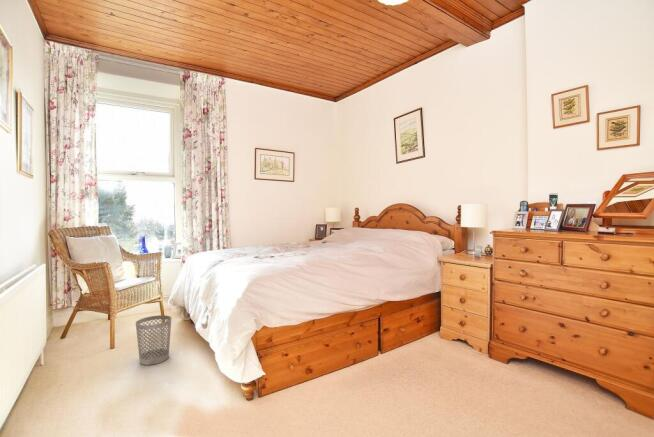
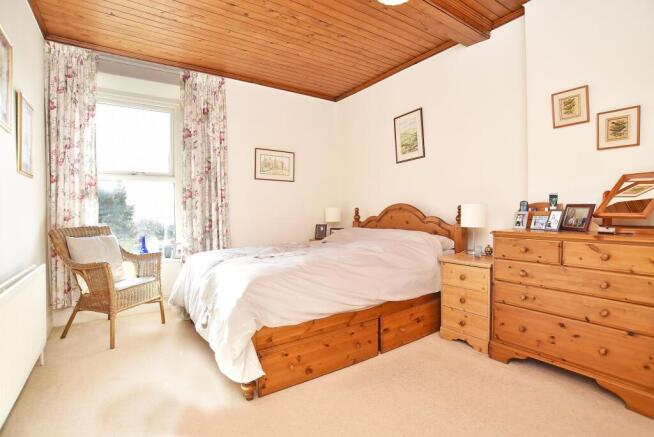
- wastebasket (154, 339)
